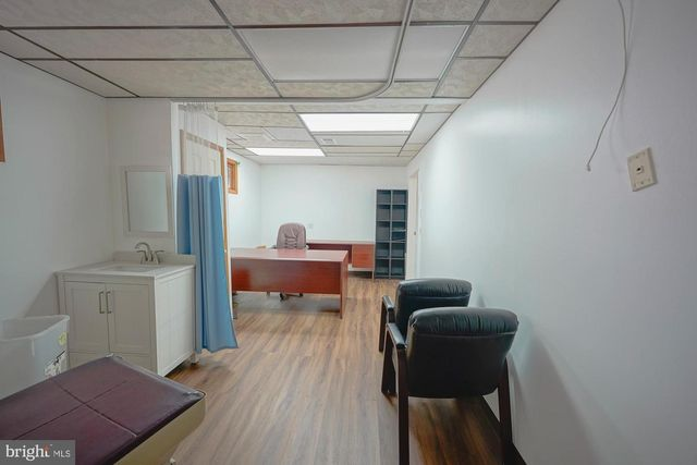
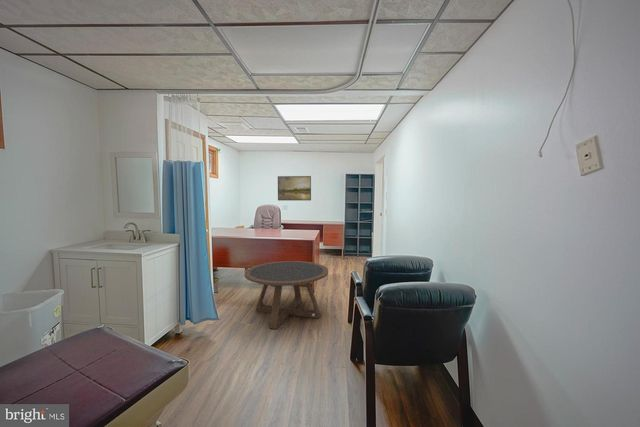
+ coffee table (281, 291)
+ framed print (294, 188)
